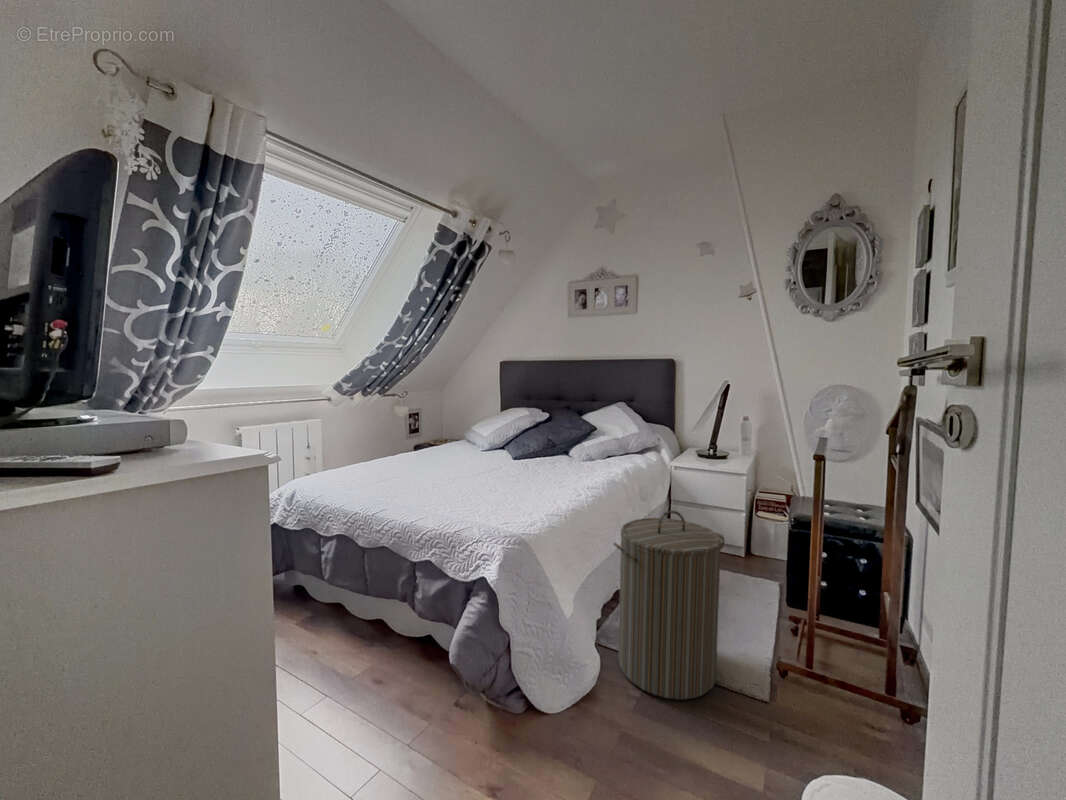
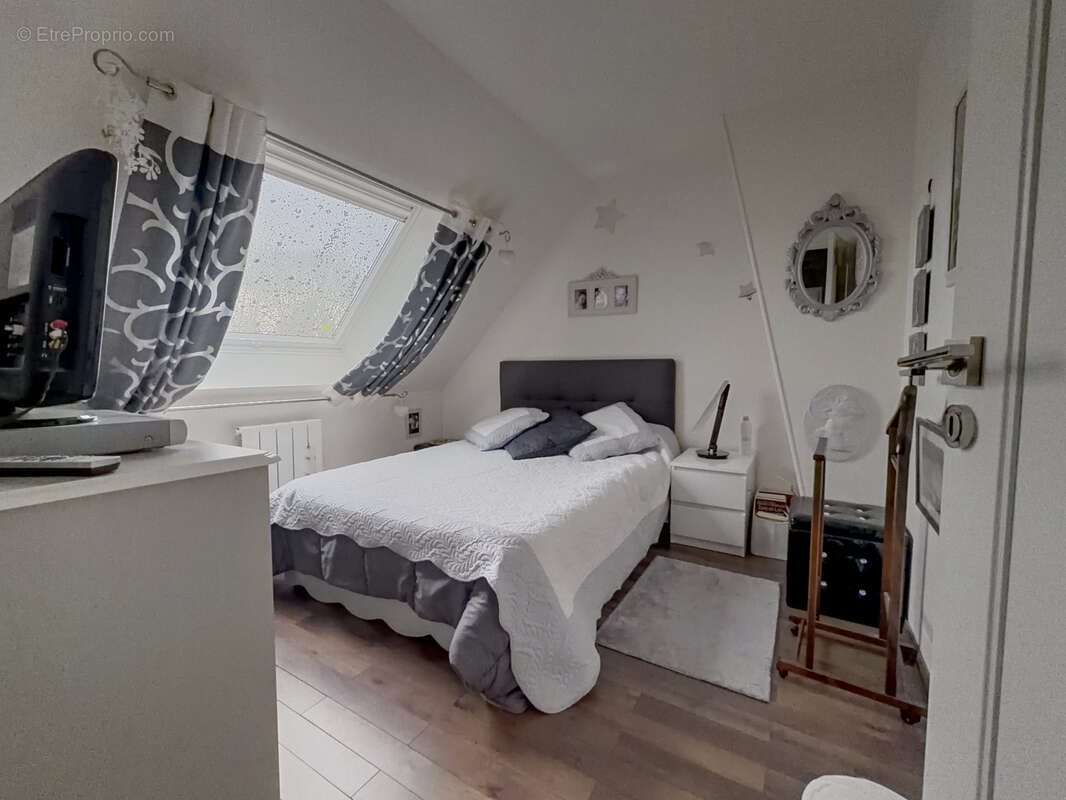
- laundry hamper (667, 589)
